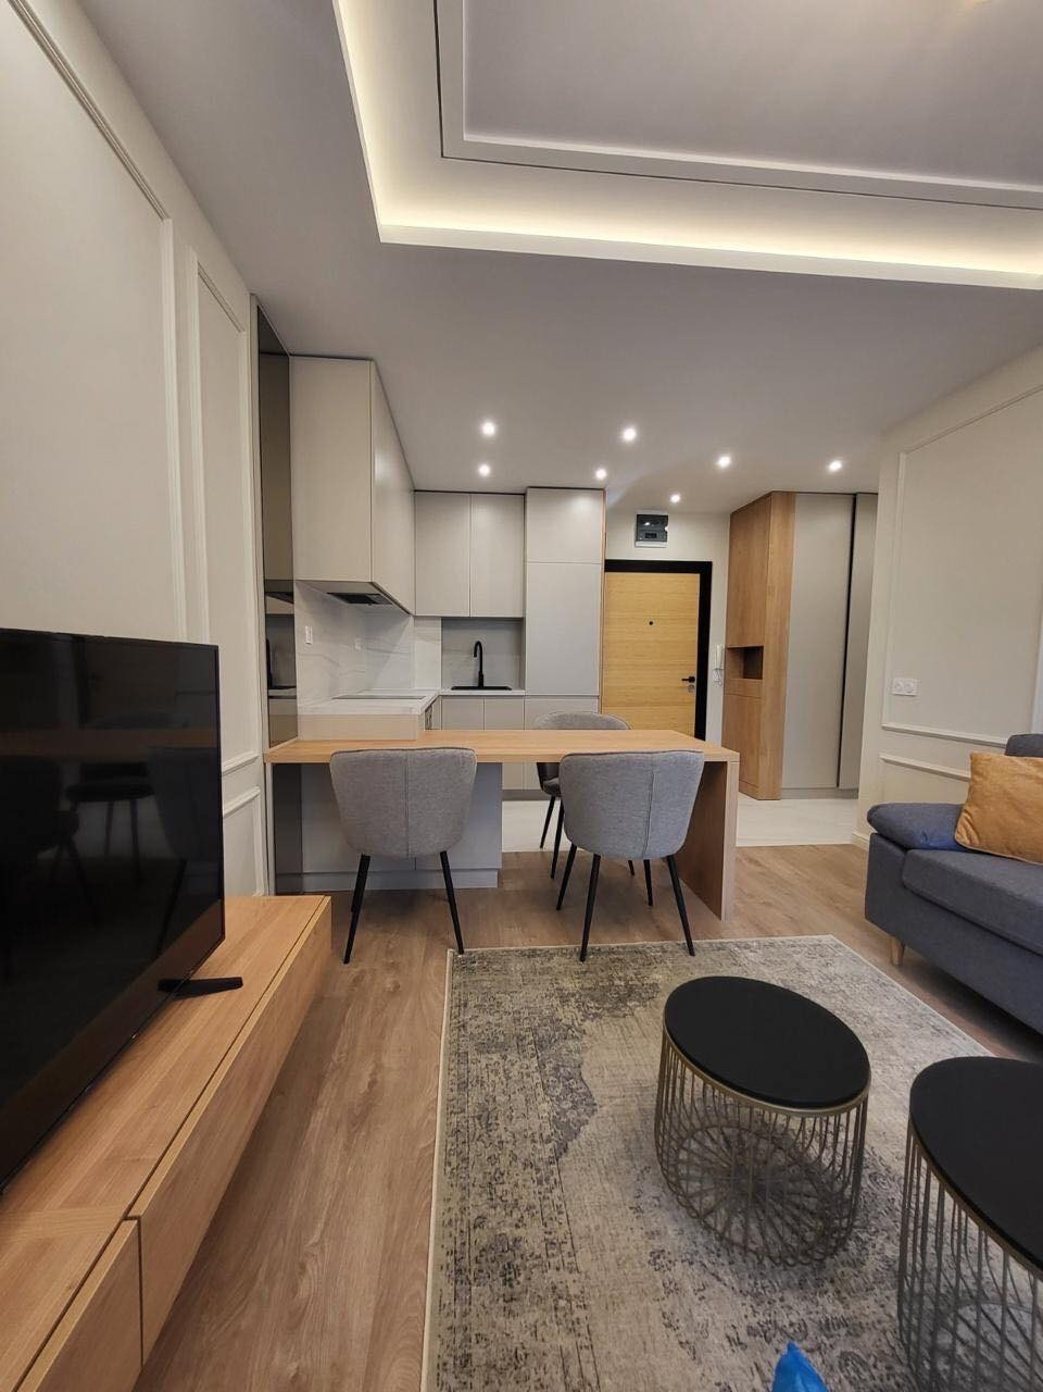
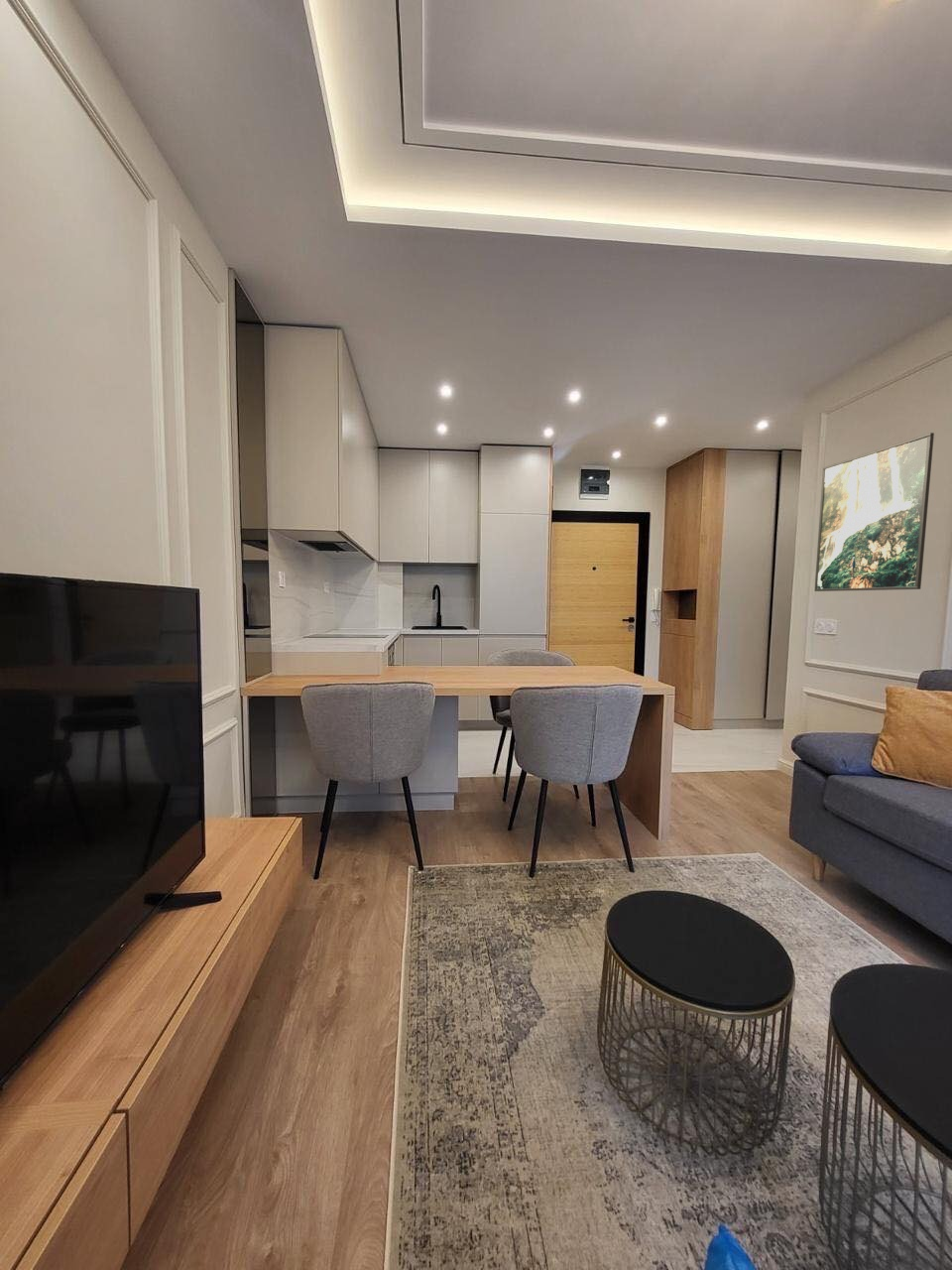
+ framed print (867, 522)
